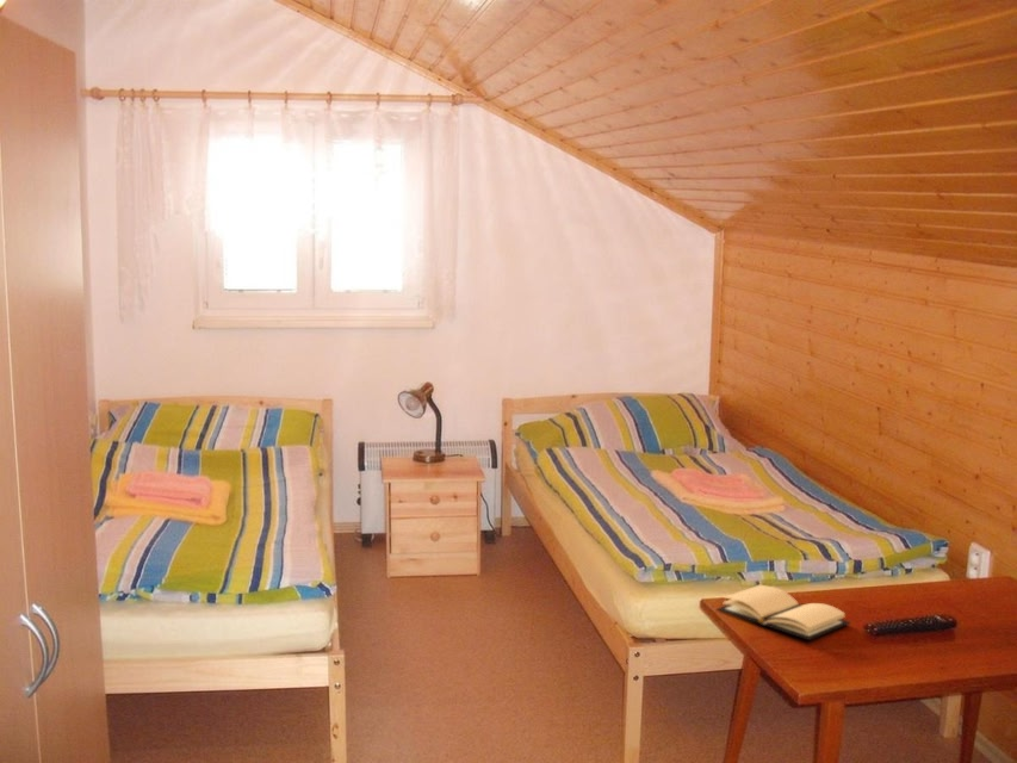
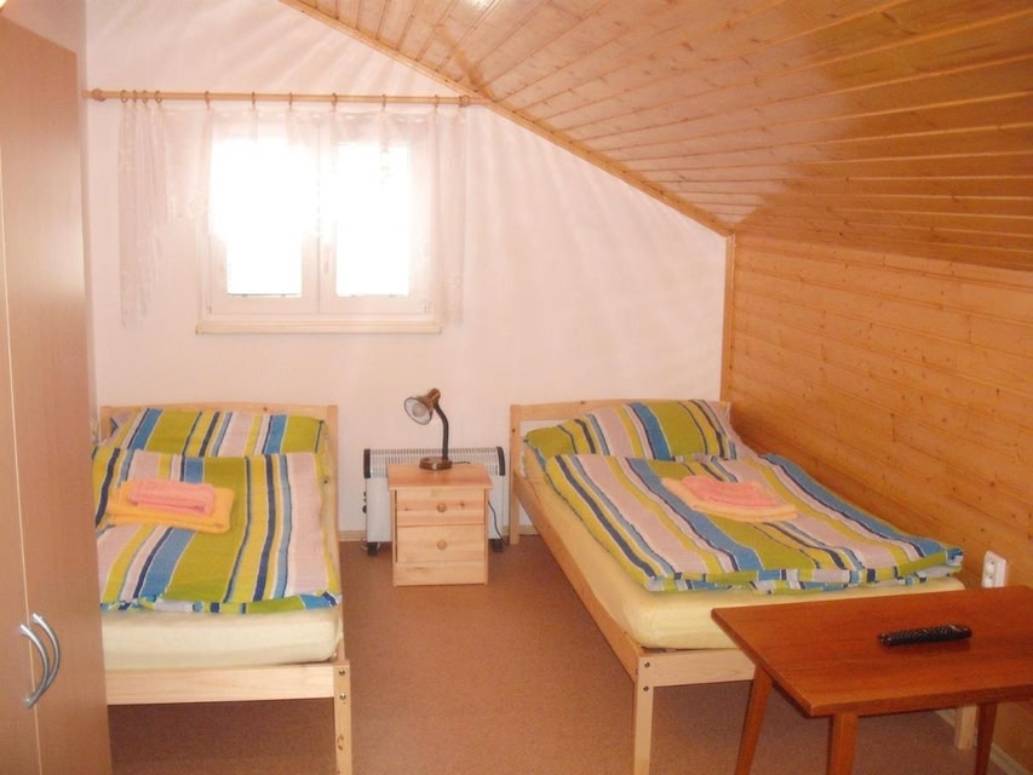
- book (781, 609)
